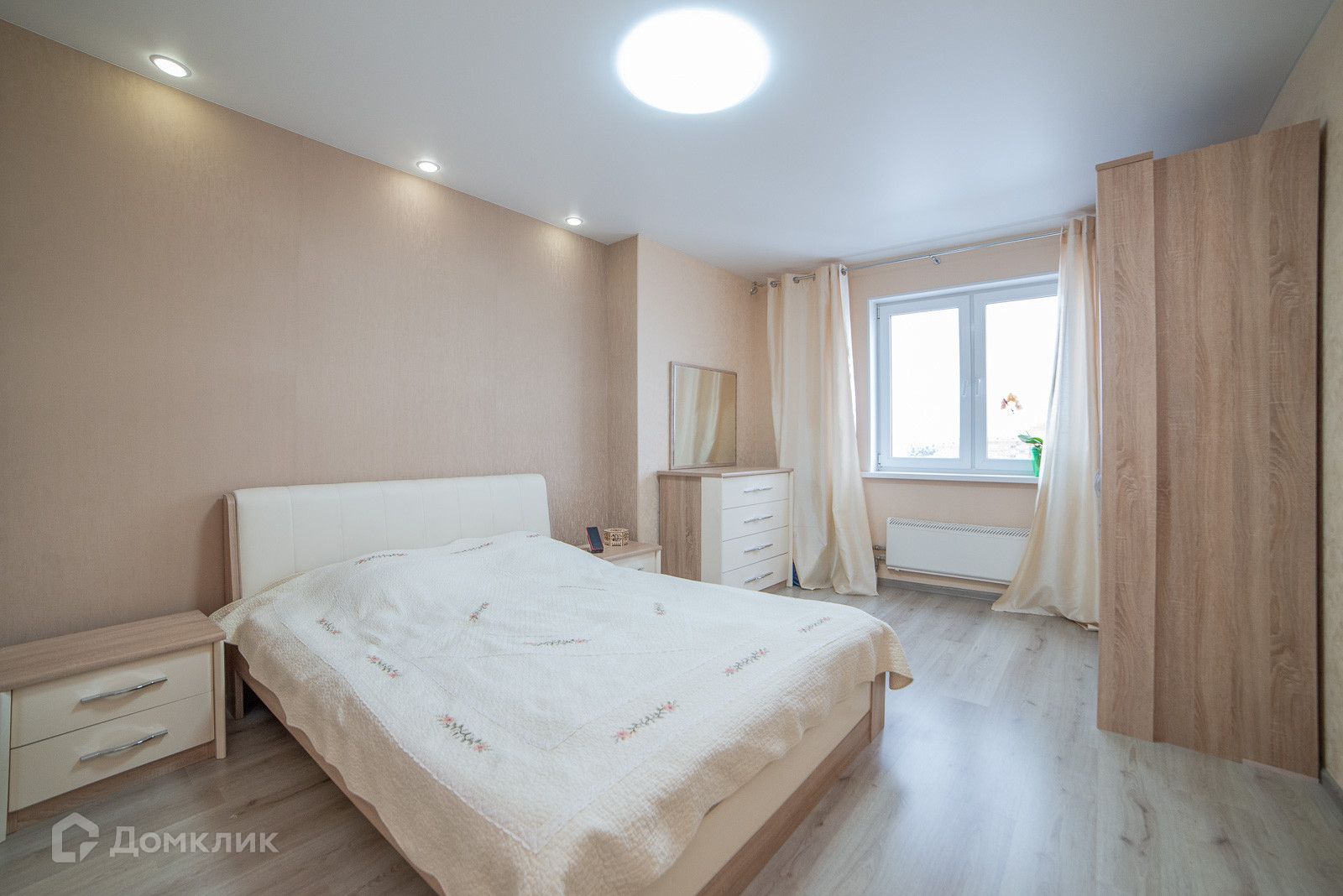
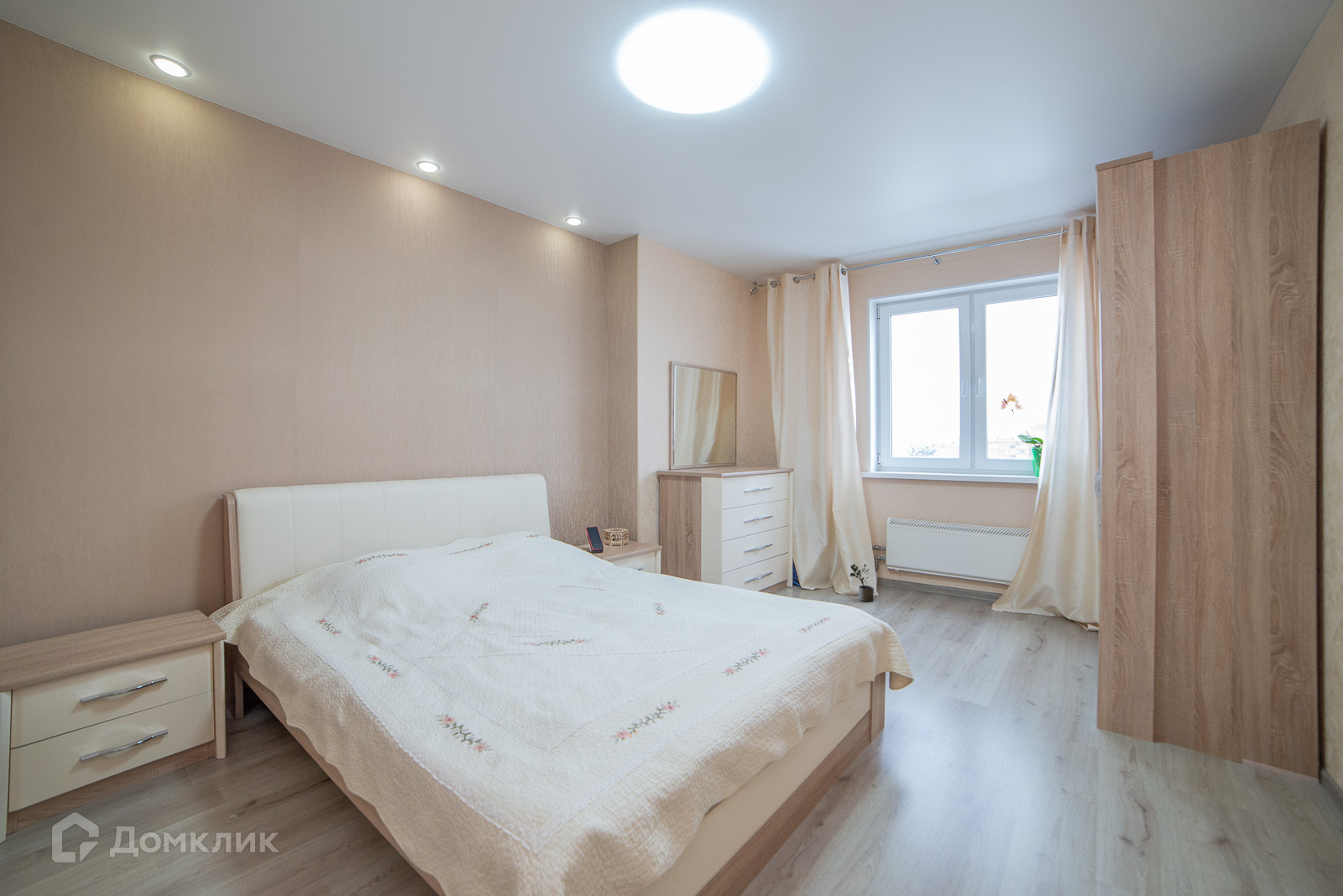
+ potted plant (862, 581)
